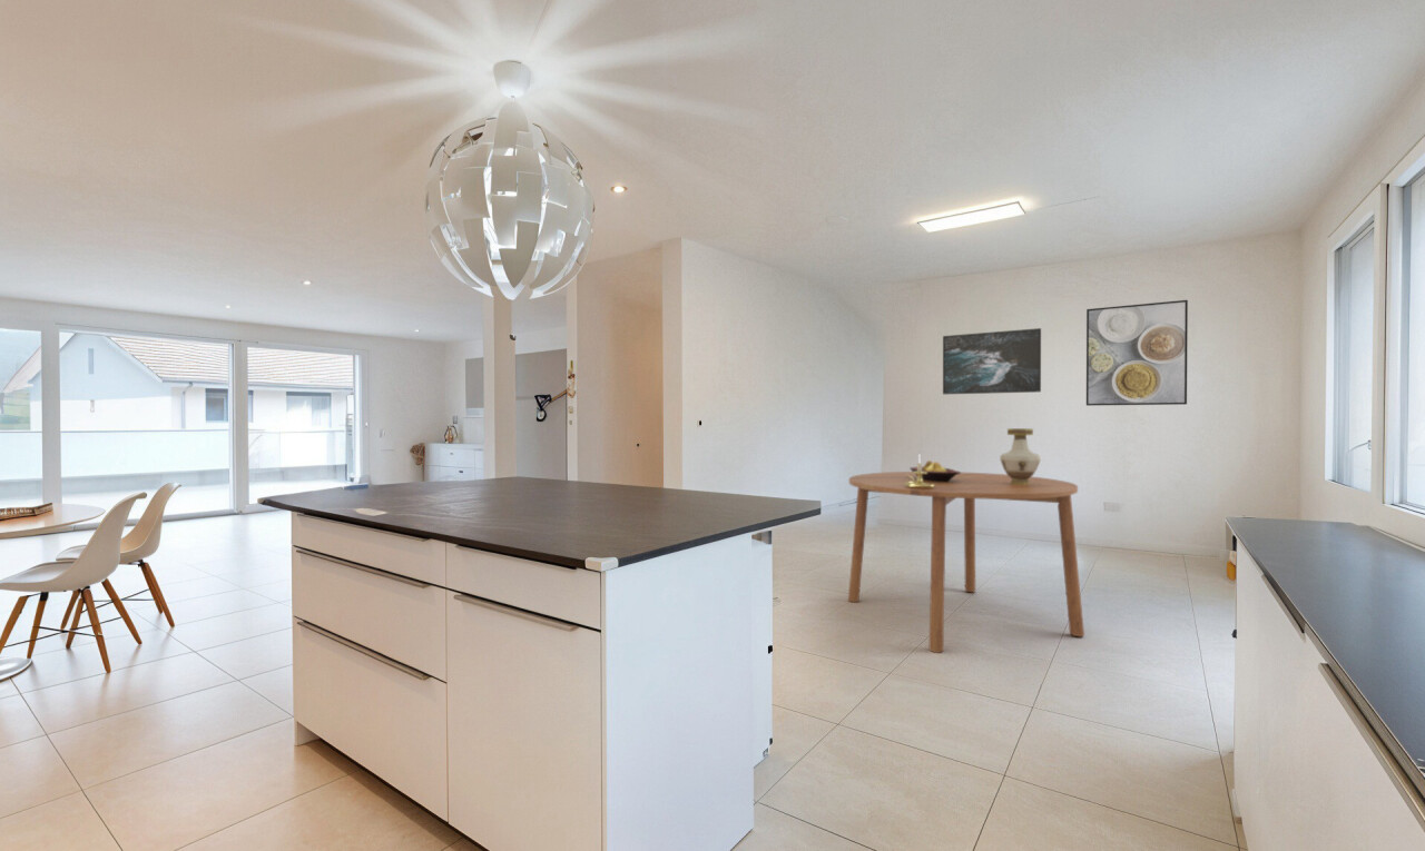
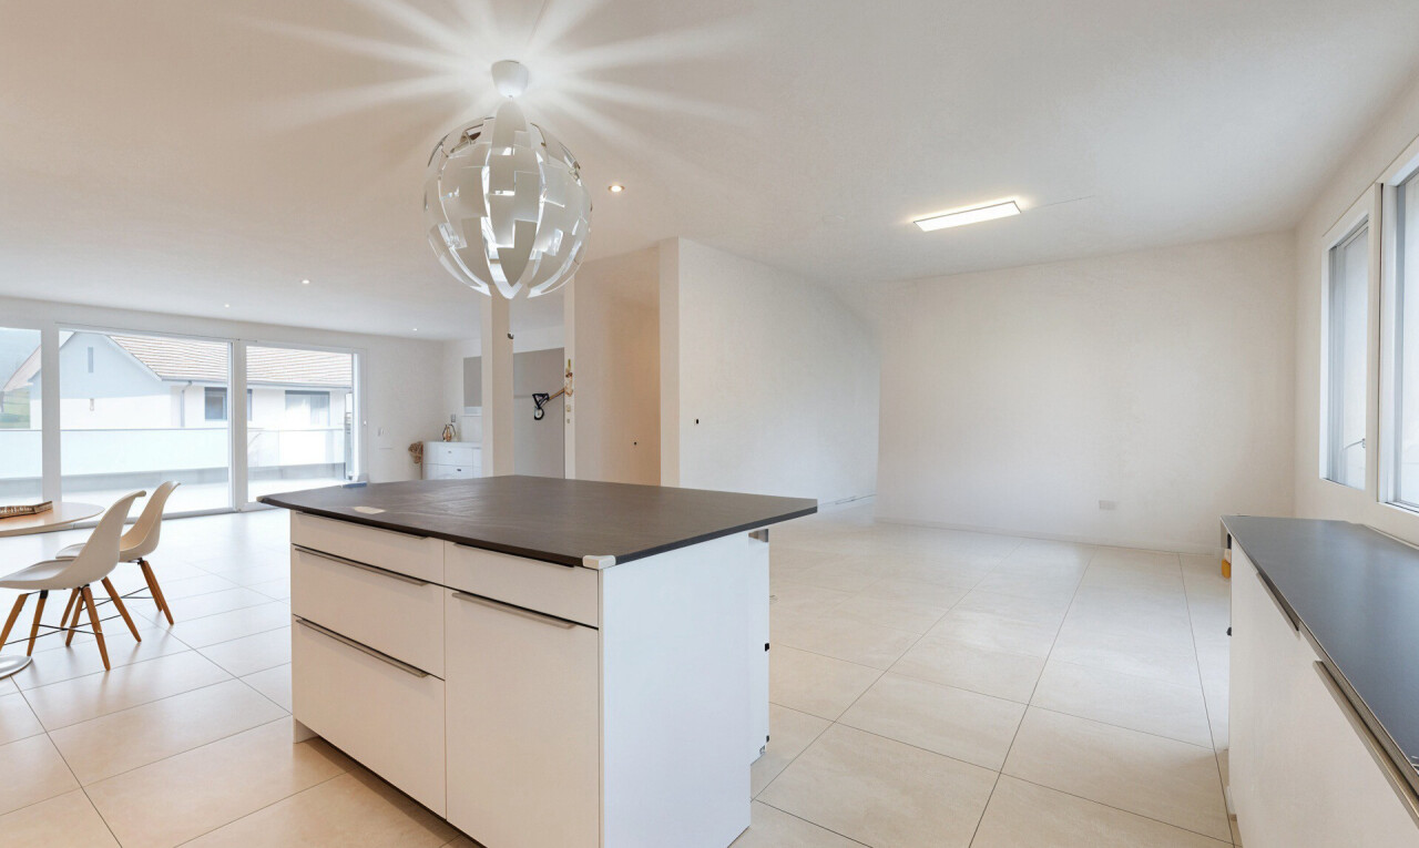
- vase (1020, 455)
- dining table (964, 548)
- fruit bowl (934, 469)
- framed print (990, 363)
- candle holder (917, 469)
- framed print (1134, 355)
